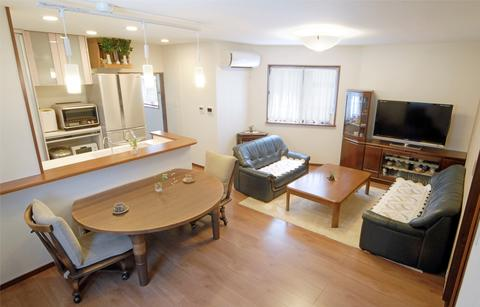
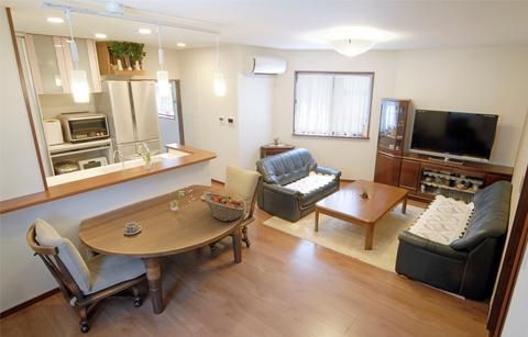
+ fruit basket (224, 204)
